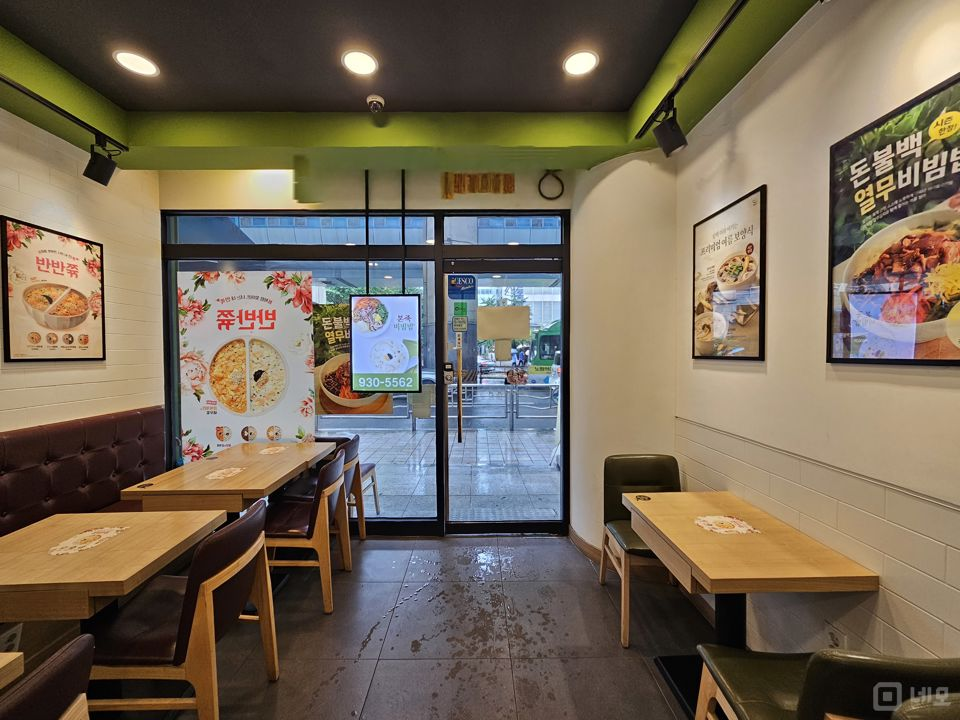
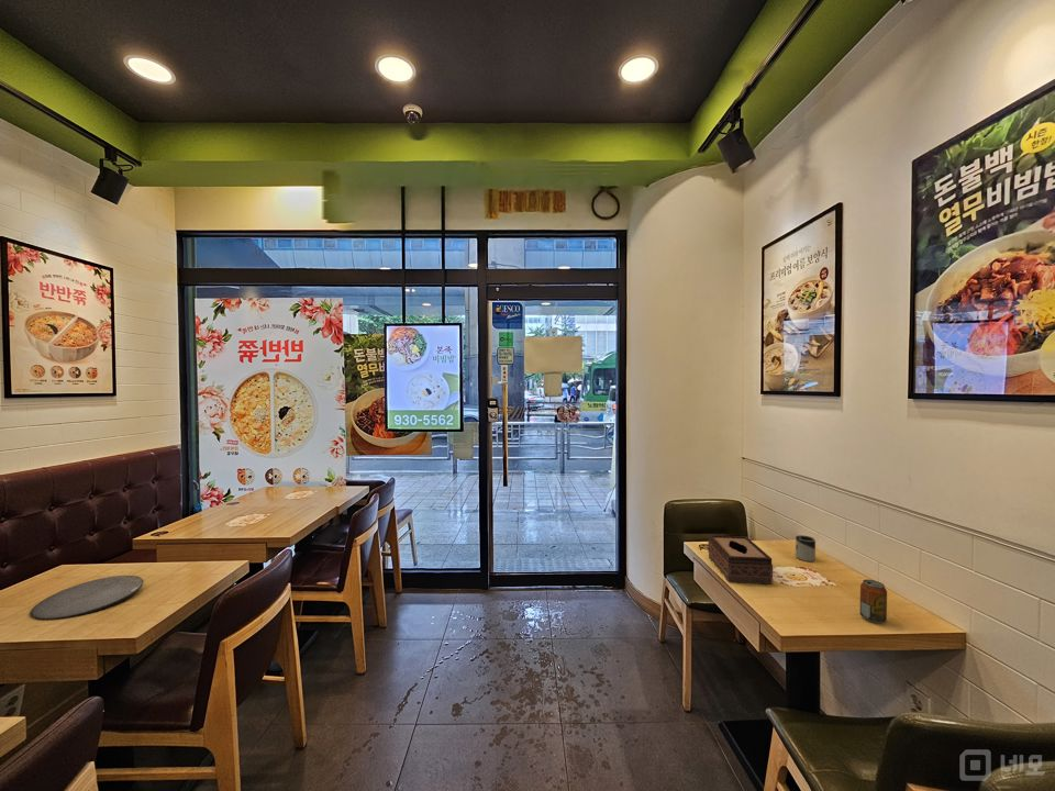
+ cup (803, 547)
+ beverage can (873, 601)
+ plate (90, 595)
+ tissue box (737, 557)
